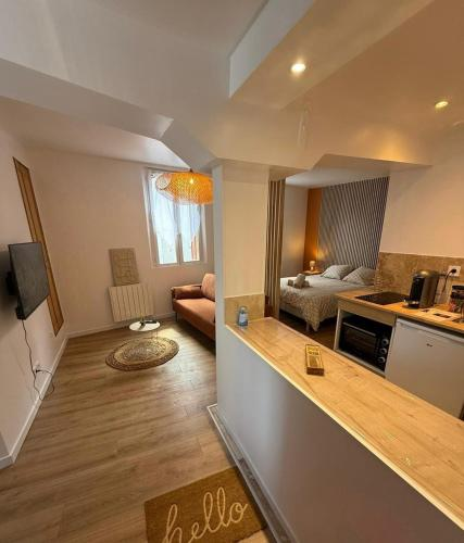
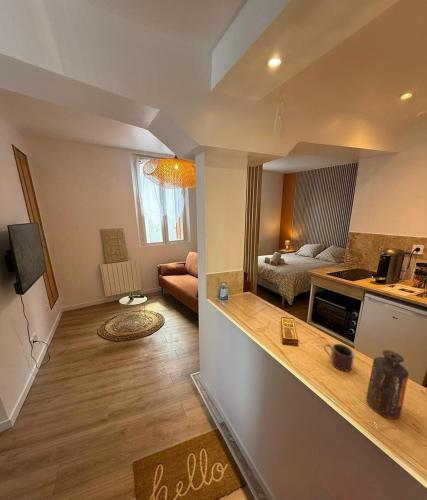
+ mug (338, 355)
+ bottle (387, 381)
